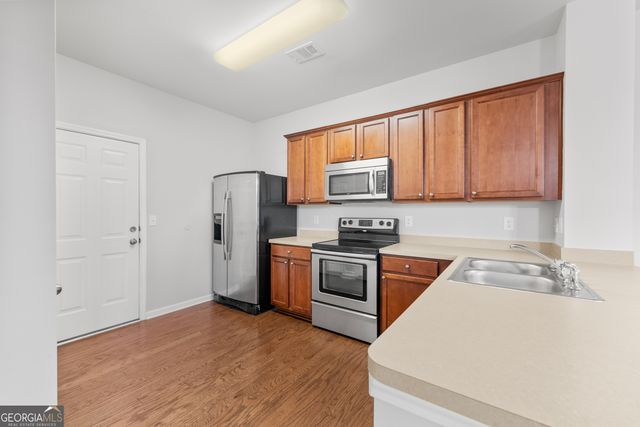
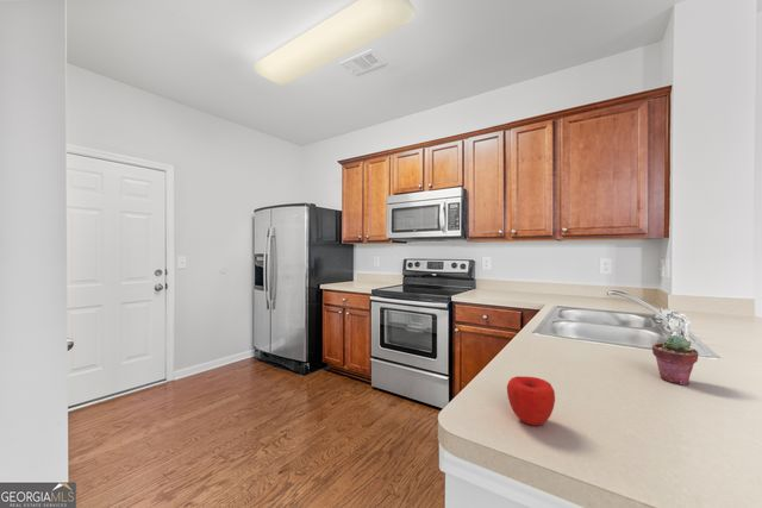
+ apple (530, 400)
+ potted succulent (674, 357)
